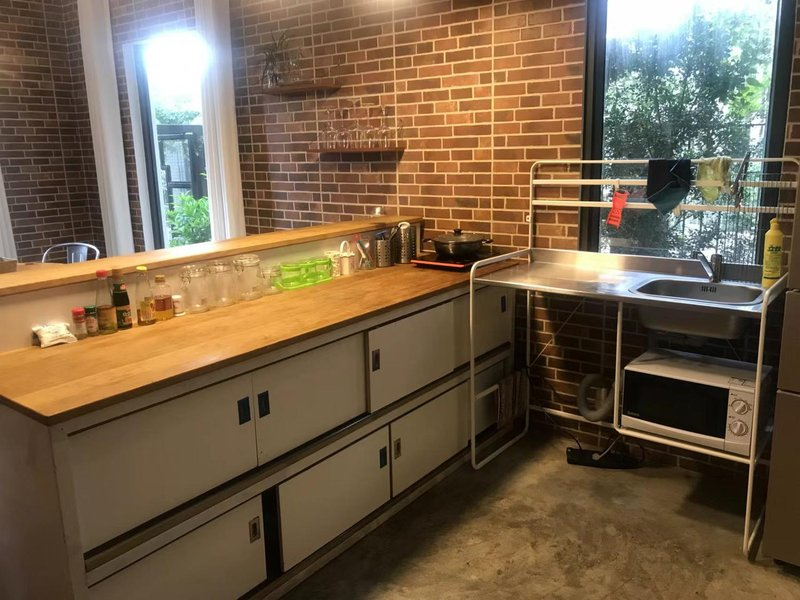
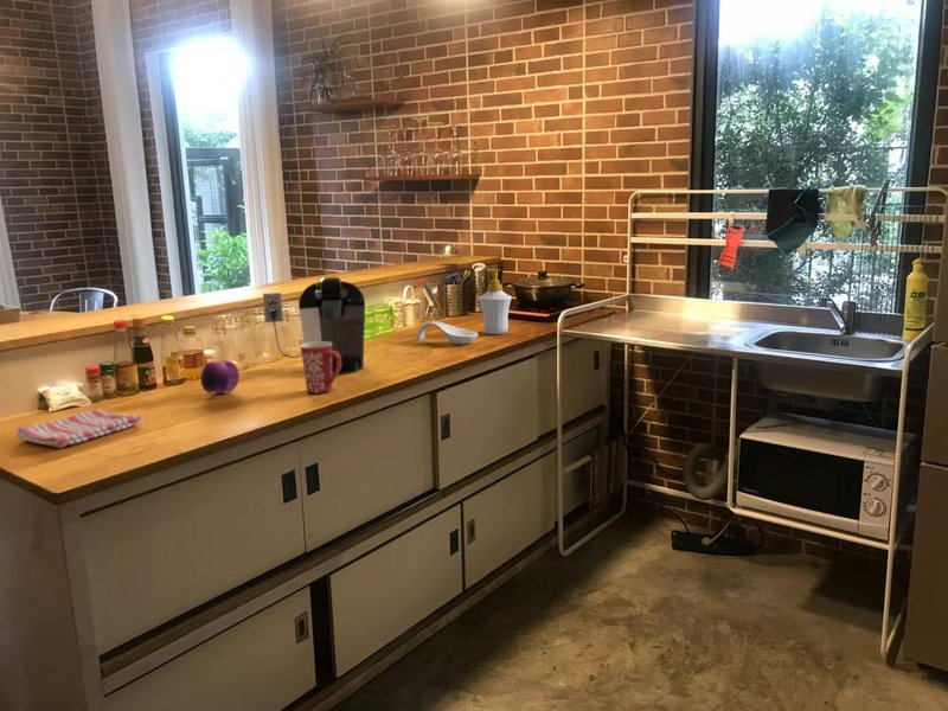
+ dish towel (81, 424)
+ fruit (219, 377)
+ mug (322, 367)
+ coffee maker (314, 324)
+ soap bottle (494, 301)
+ spoon rest (447, 332)
